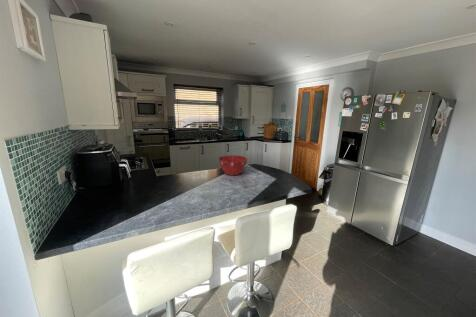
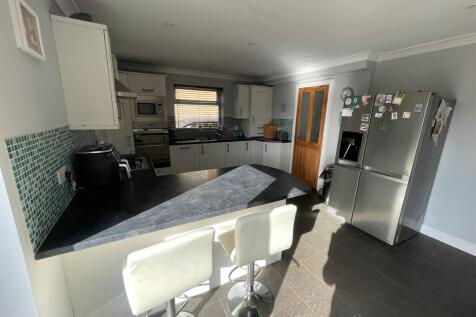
- mixing bowl (232, 165)
